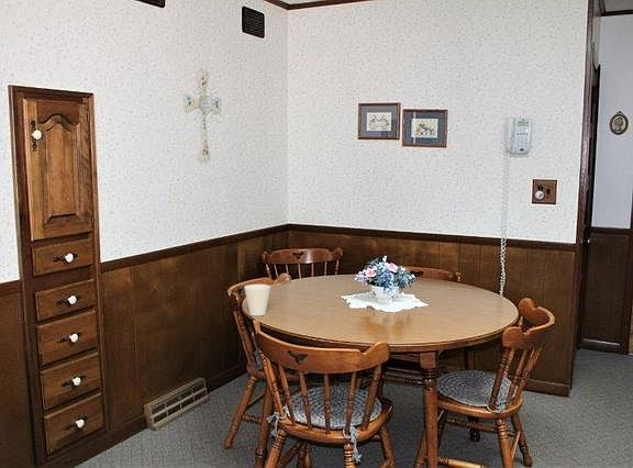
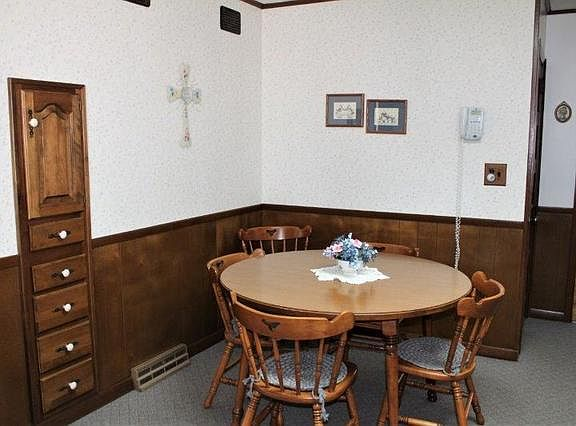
- cup (257, 300)
